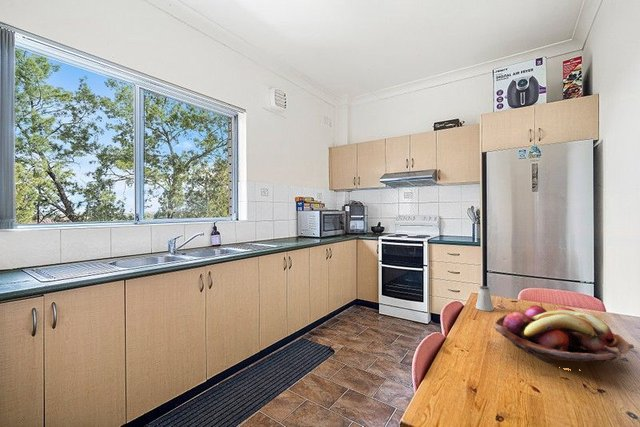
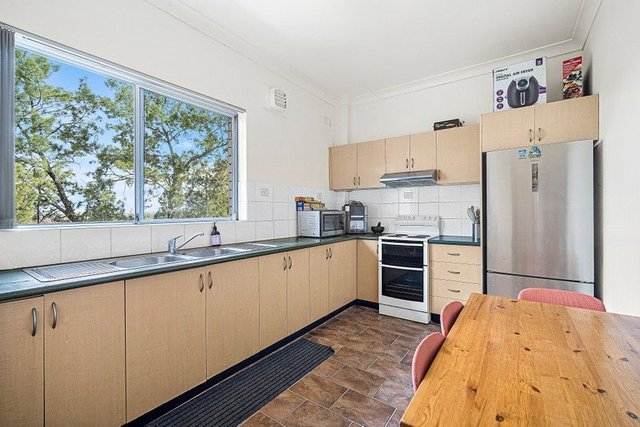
- saltshaker (484, 297)
- fruit basket (555, 330)
